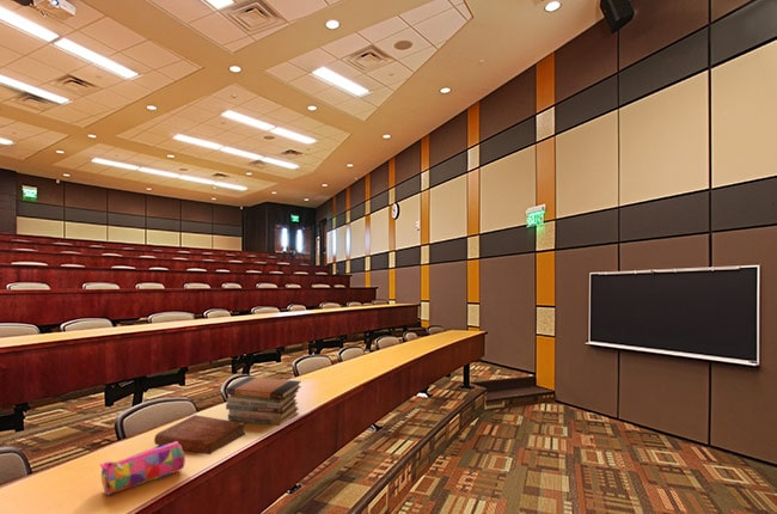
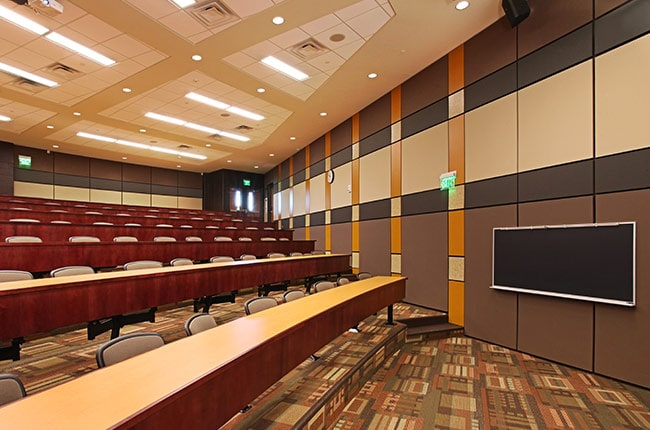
- book stack (263, 400)
- pencil case (143, 465)
- bible (201, 434)
